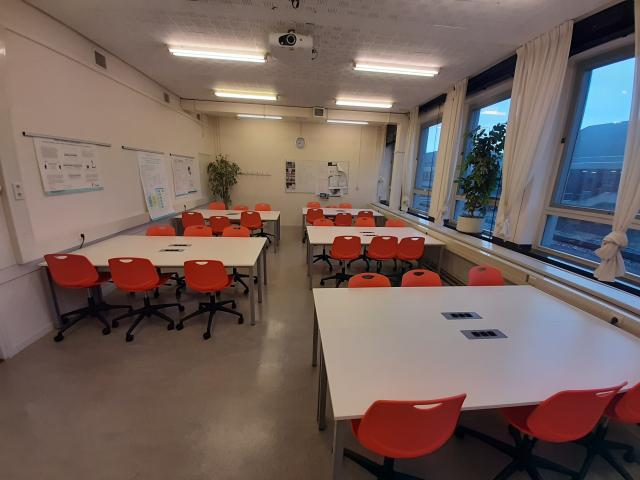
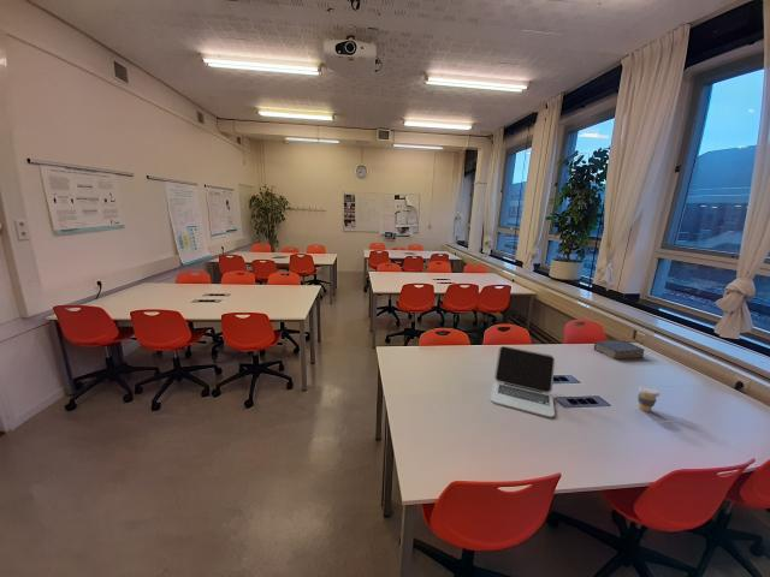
+ book (618, 349)
+ laptop (523, 377)
+ coffee cup (646, 399)
